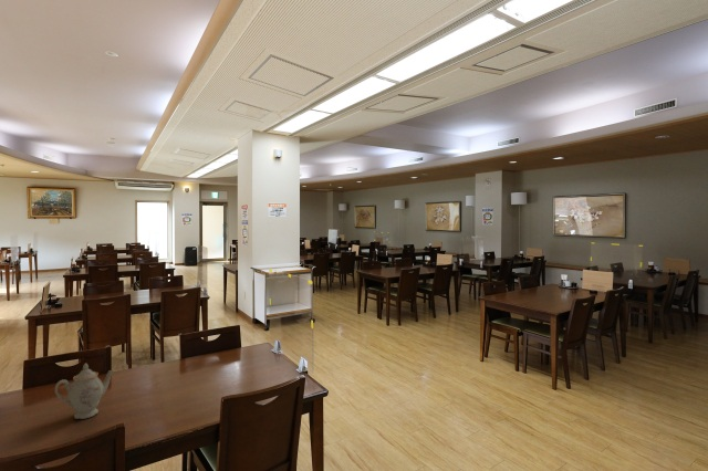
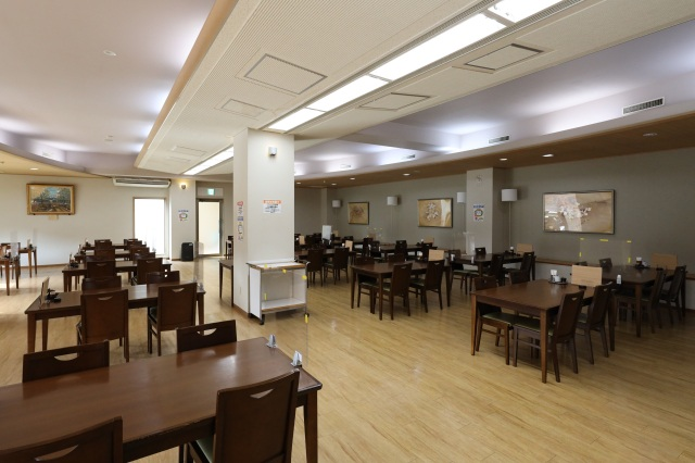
- chinaware (86, 388)
